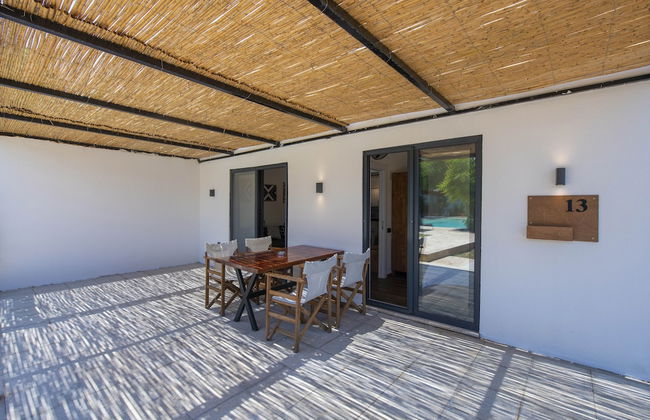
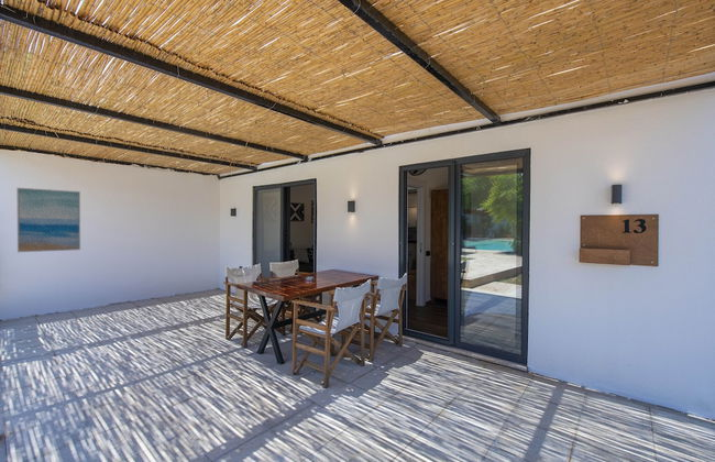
+ wall art (50, 220)
